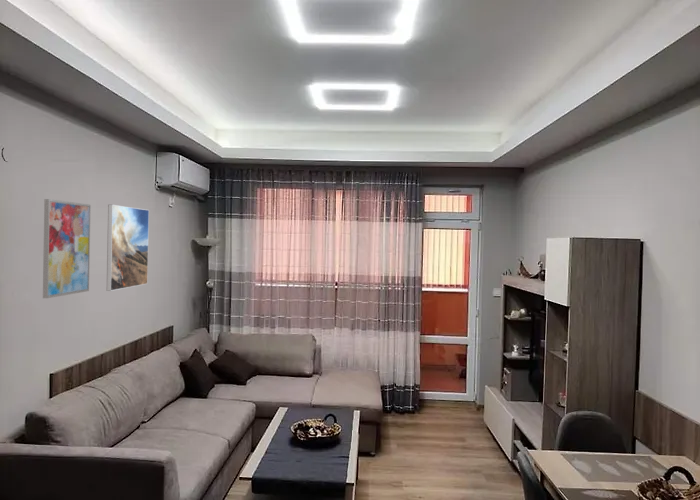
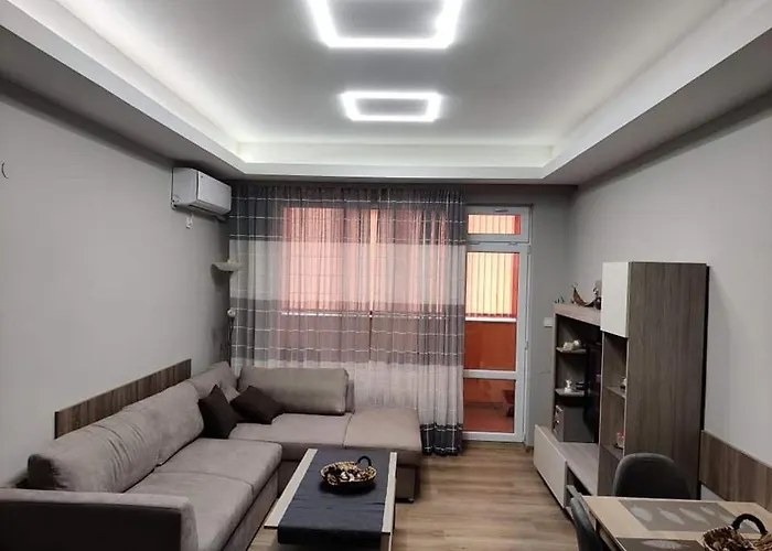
- wall art (68, 248)
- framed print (129, 247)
